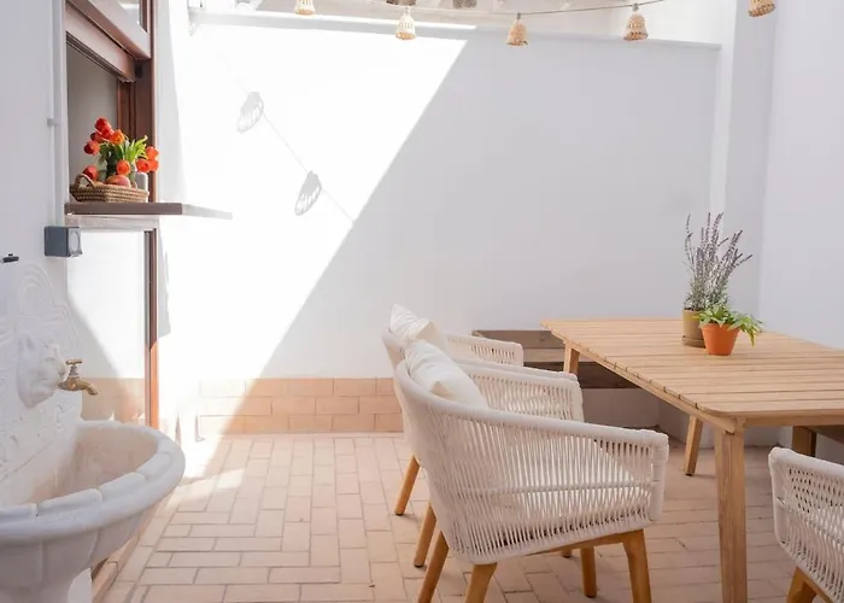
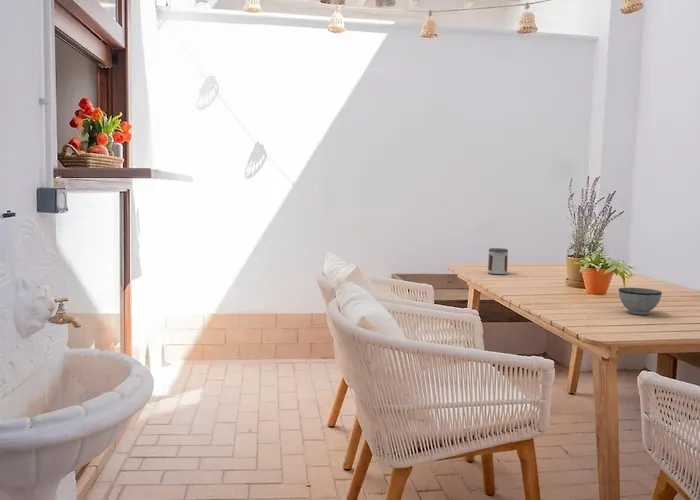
+ bowl (639, 301)
+ jar (498, 260)
